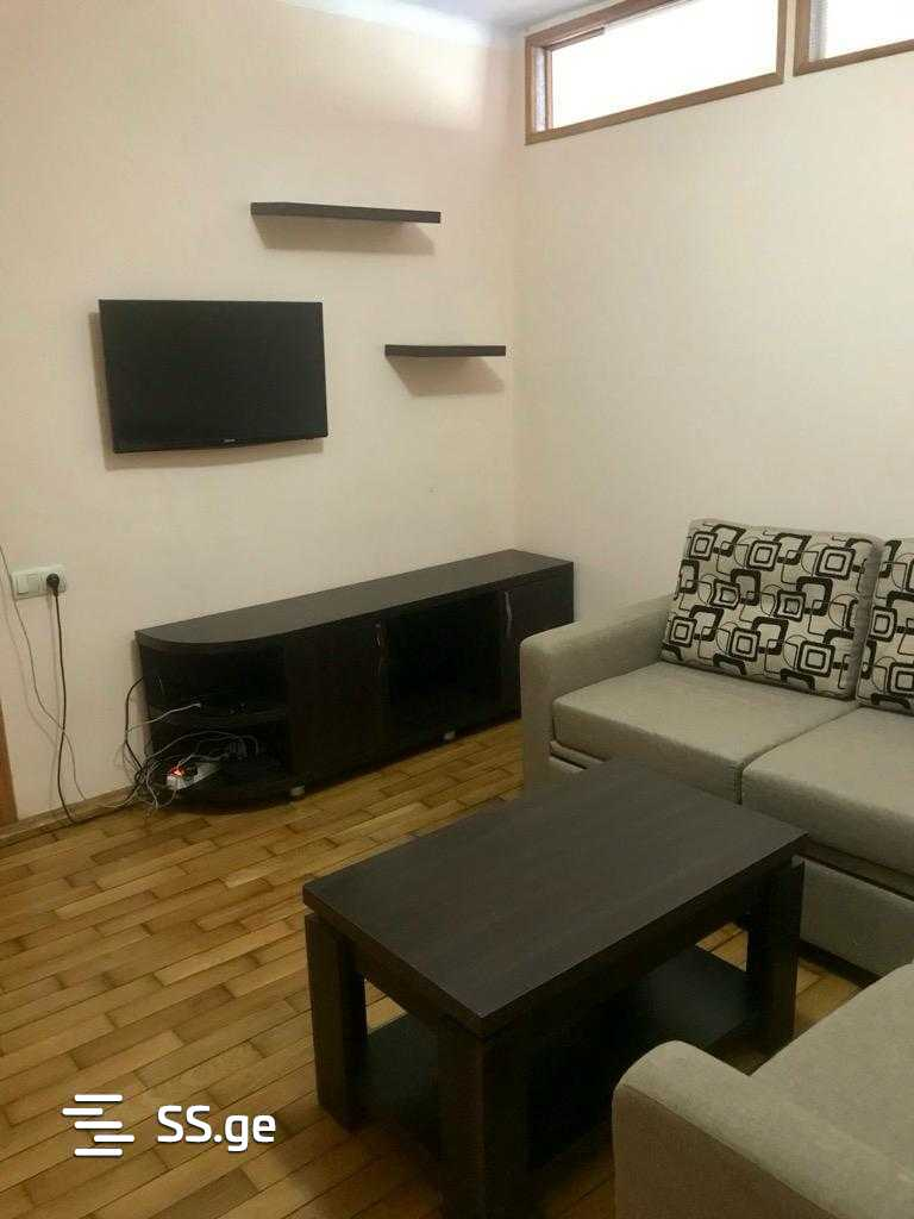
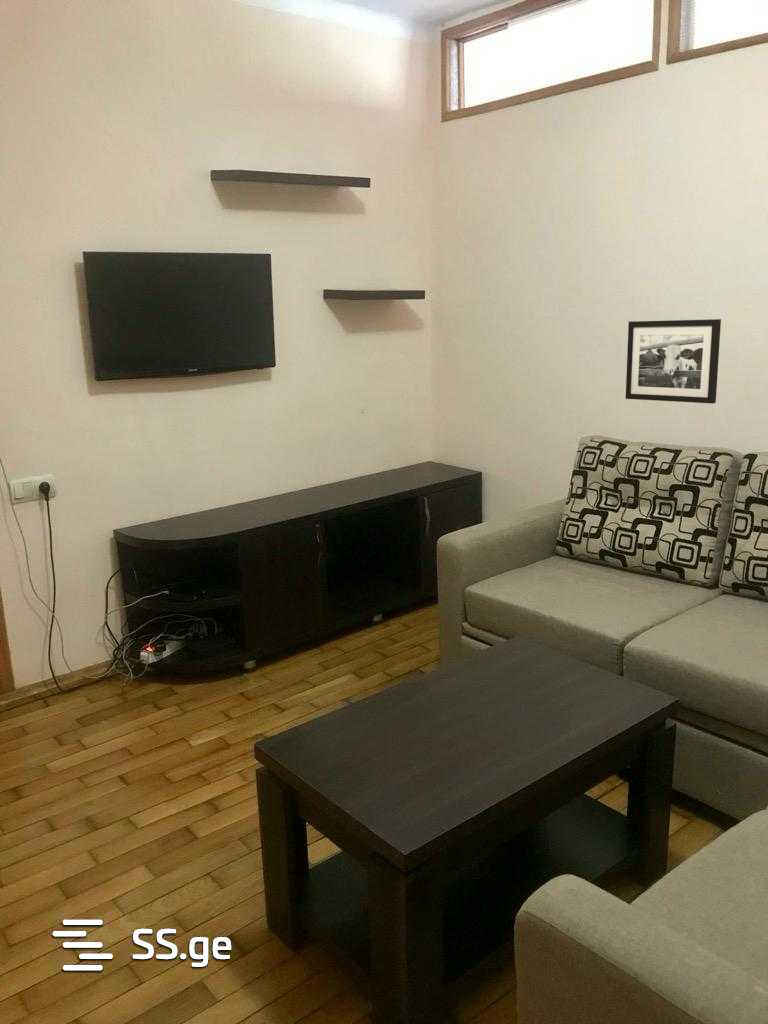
+ picture frame (670, 361)
